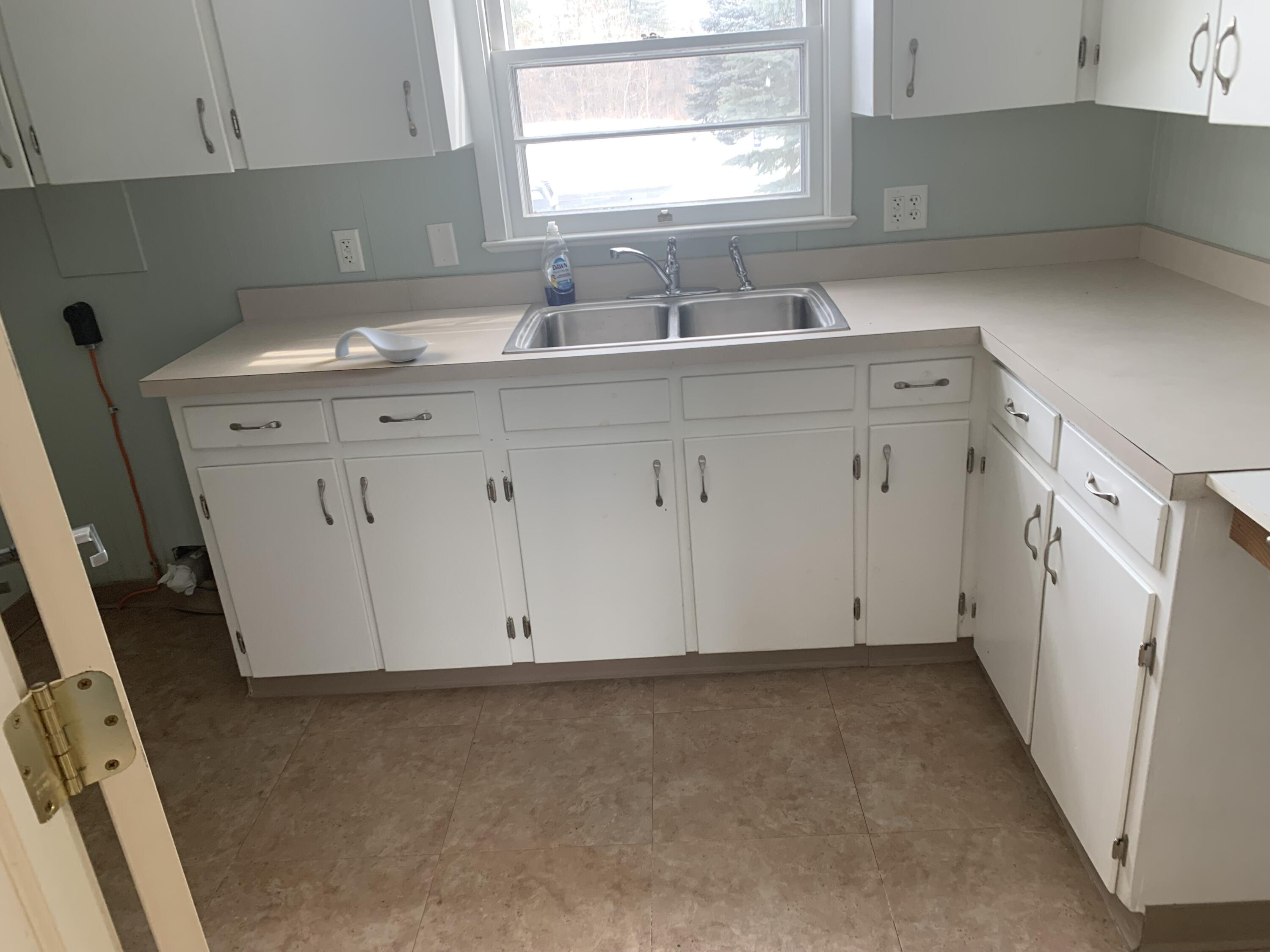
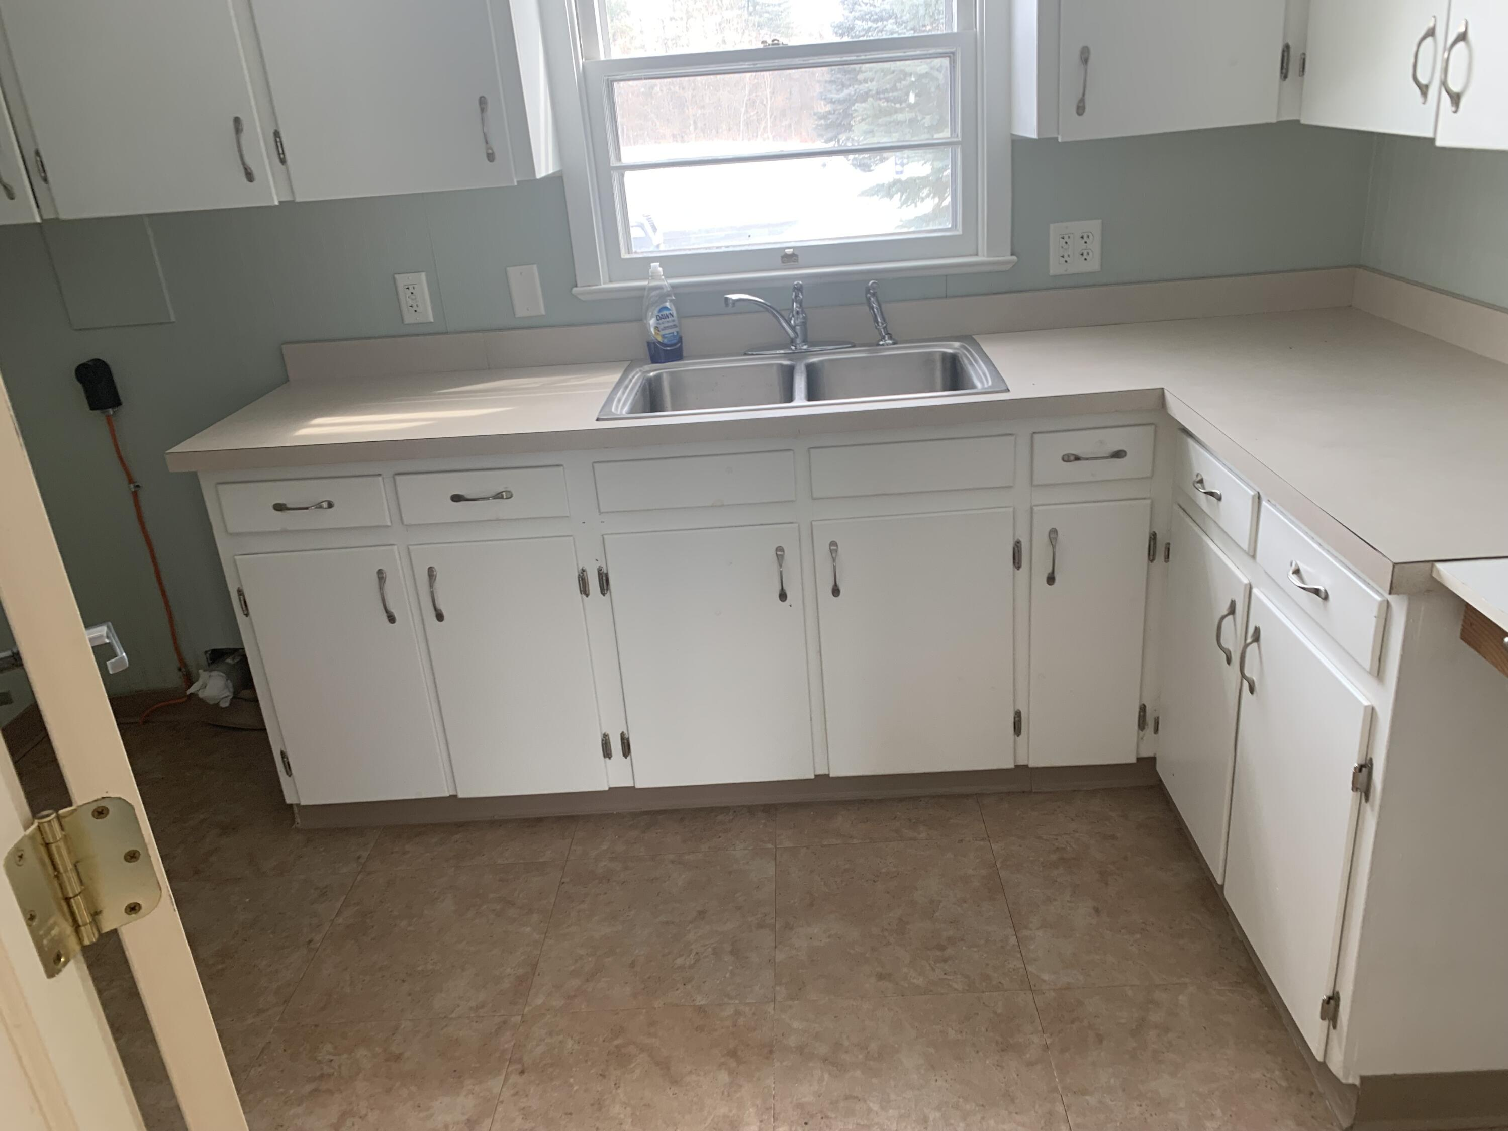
- spoon rest (380, 344)
